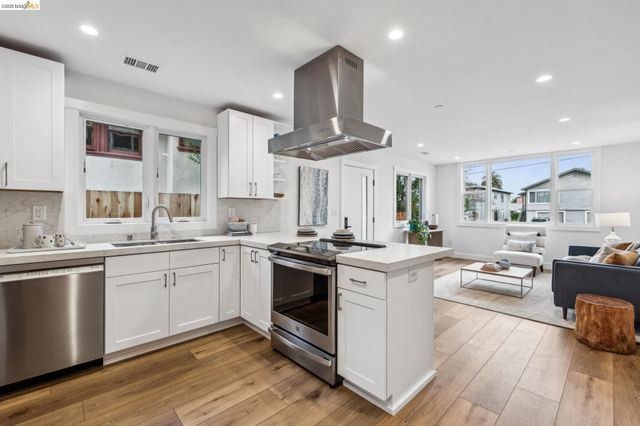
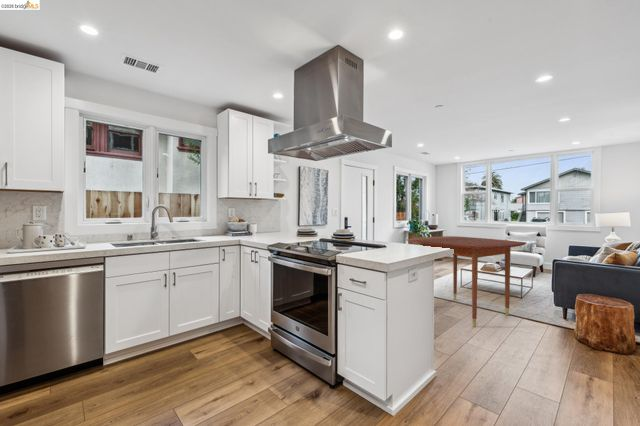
+ dining table (456, 275)
